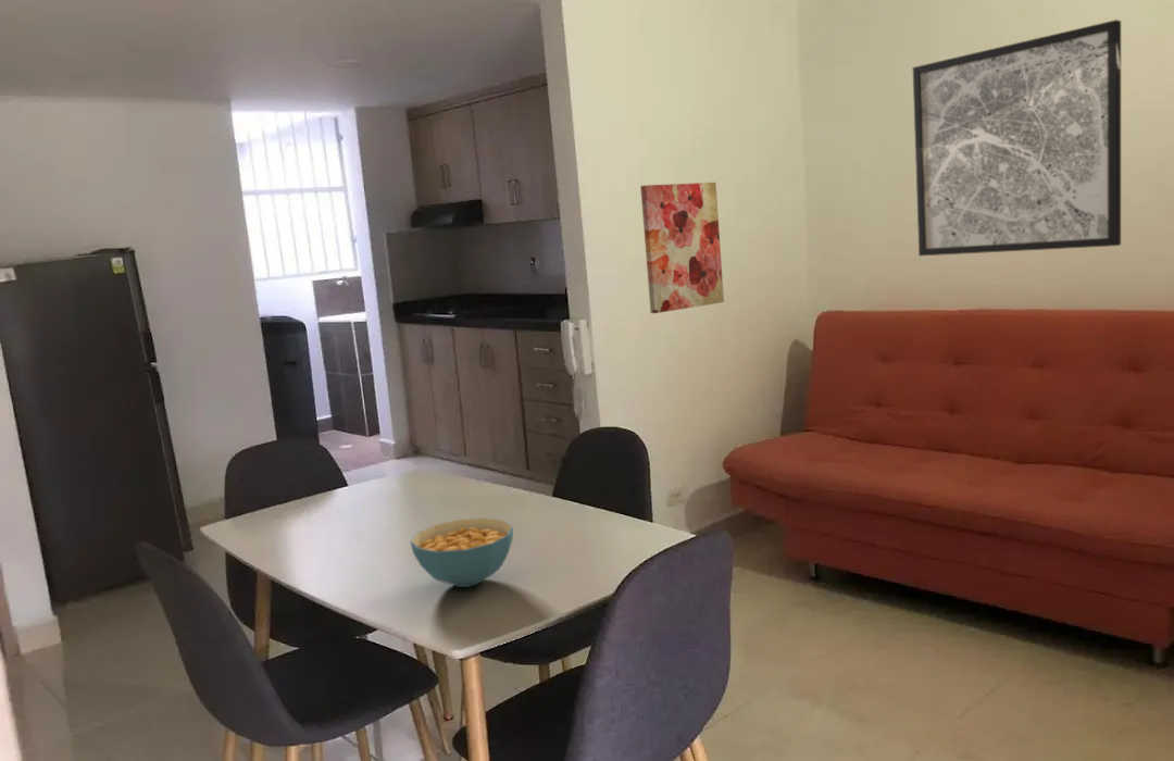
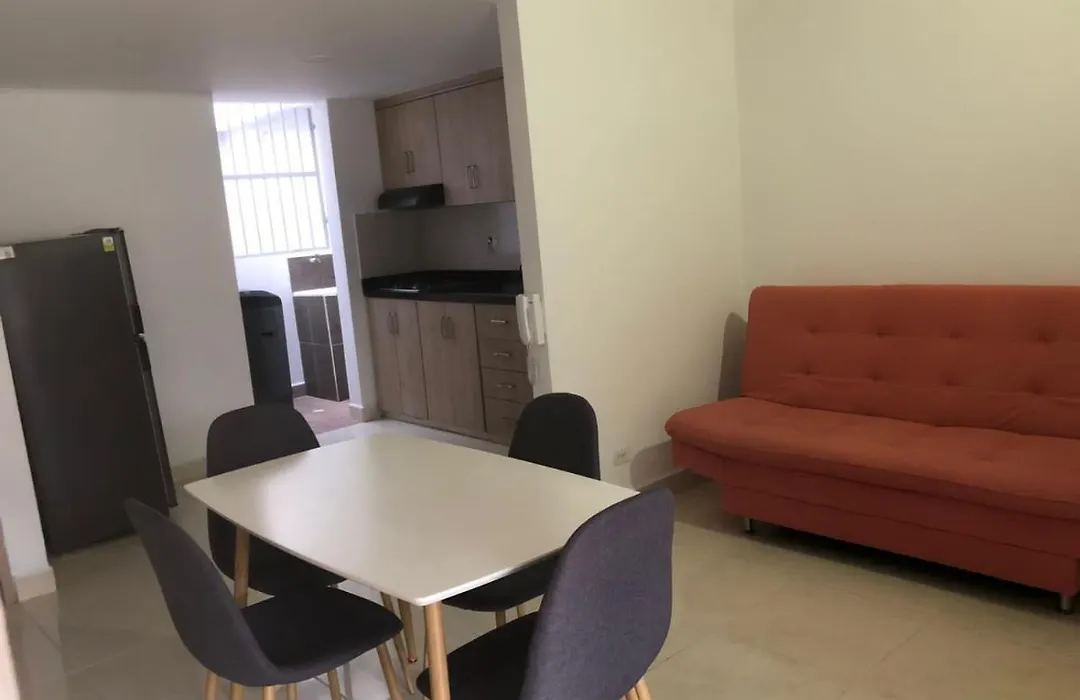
- wall art (1009, 150)
- wall art (684, 246)
- cereal bowl (464, 557)
